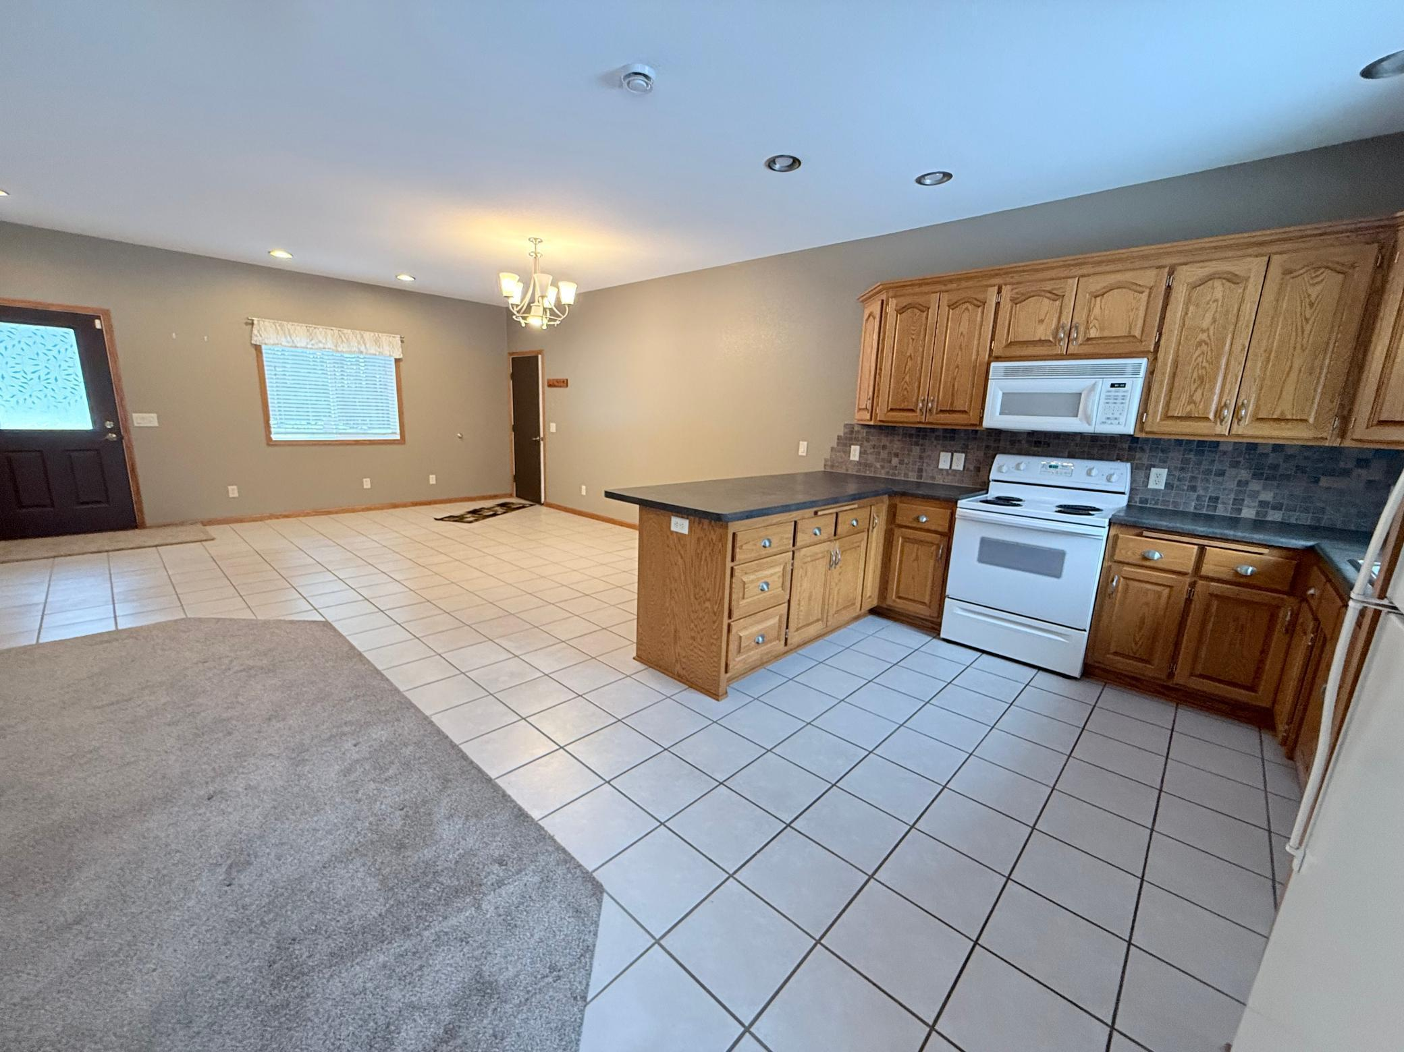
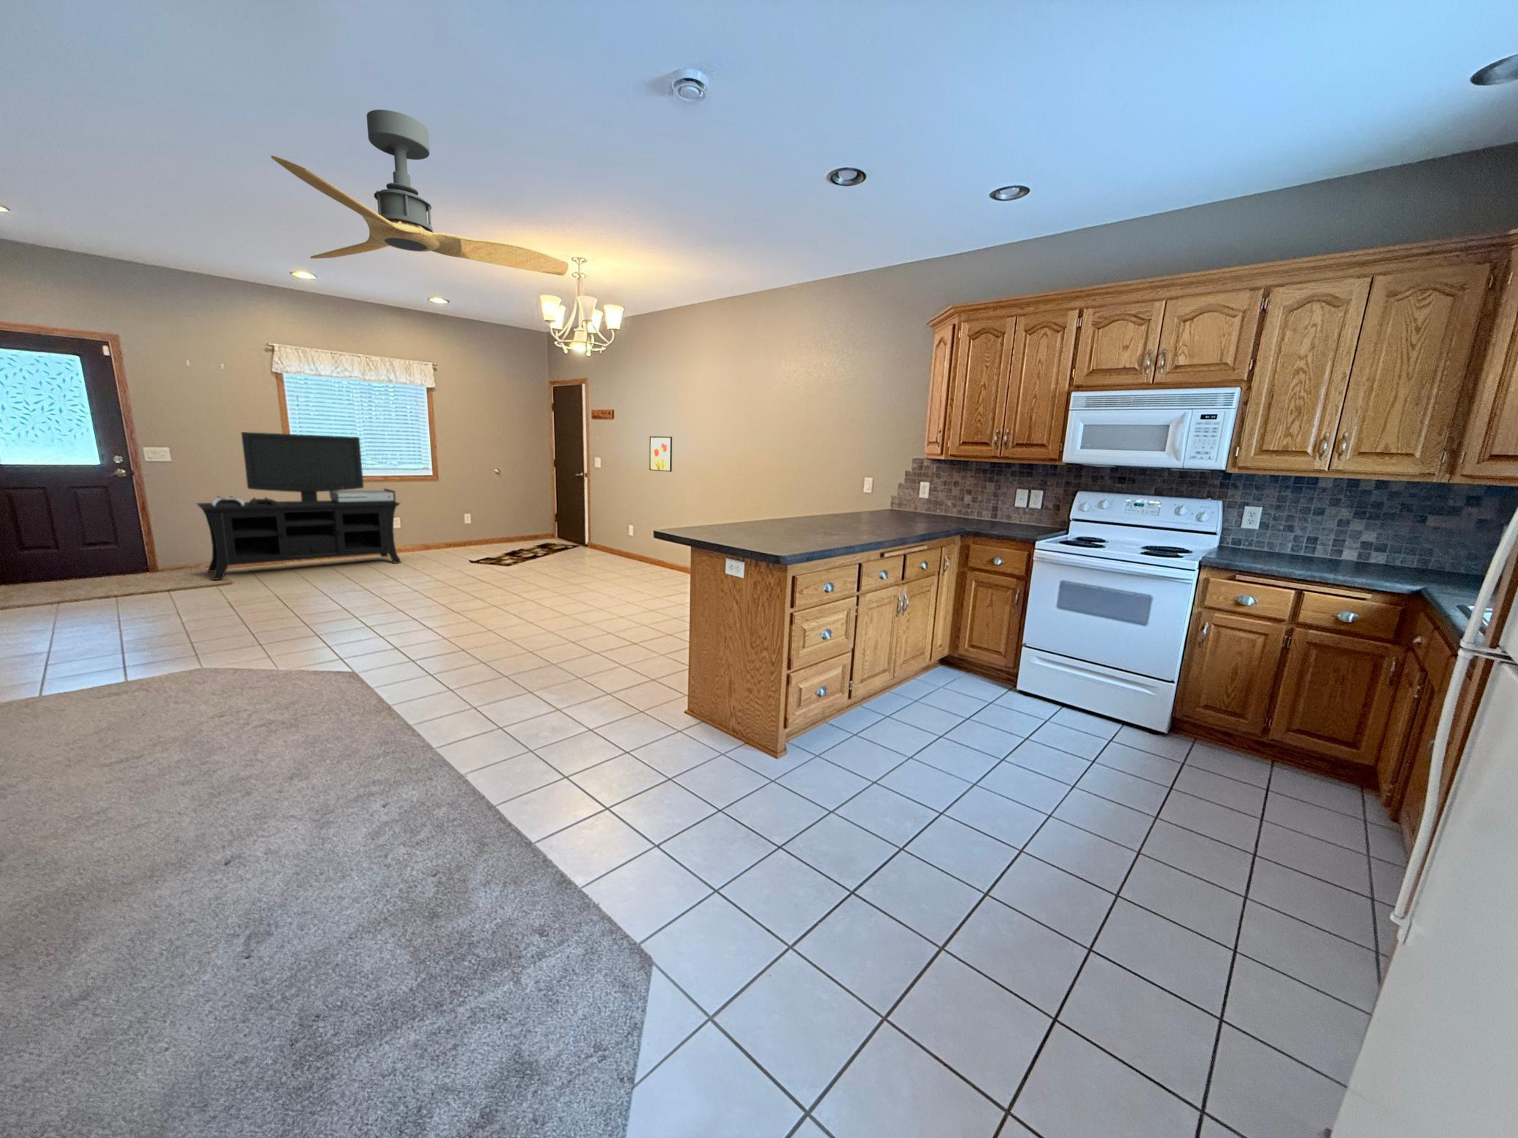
+ ceiling fan (428, 203)
+ media console (305, 502)
+ wall art (661, 454)
